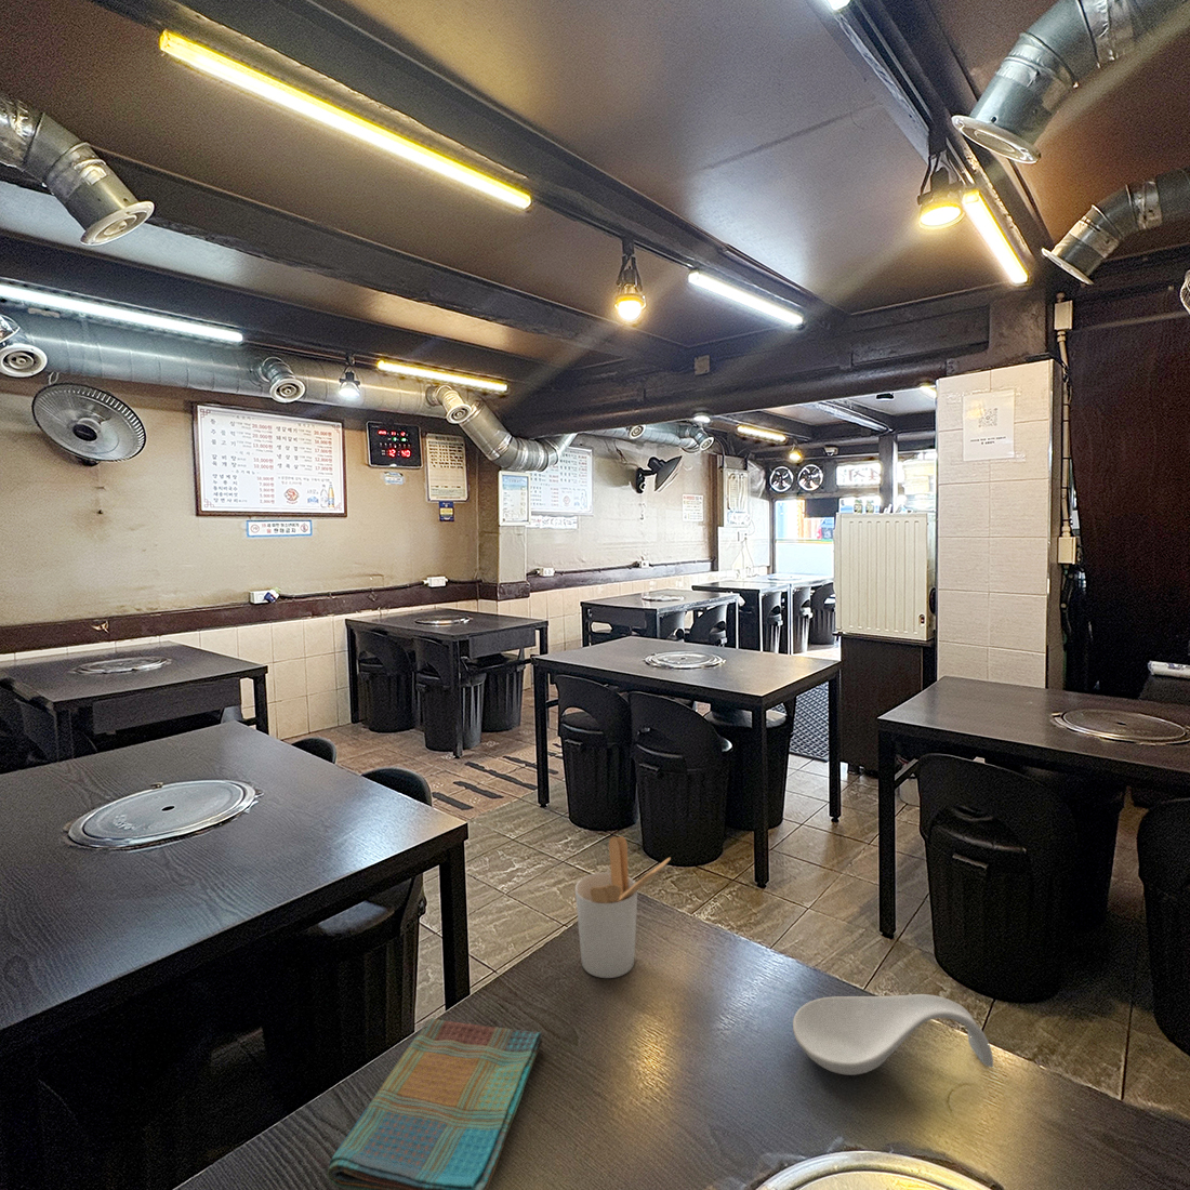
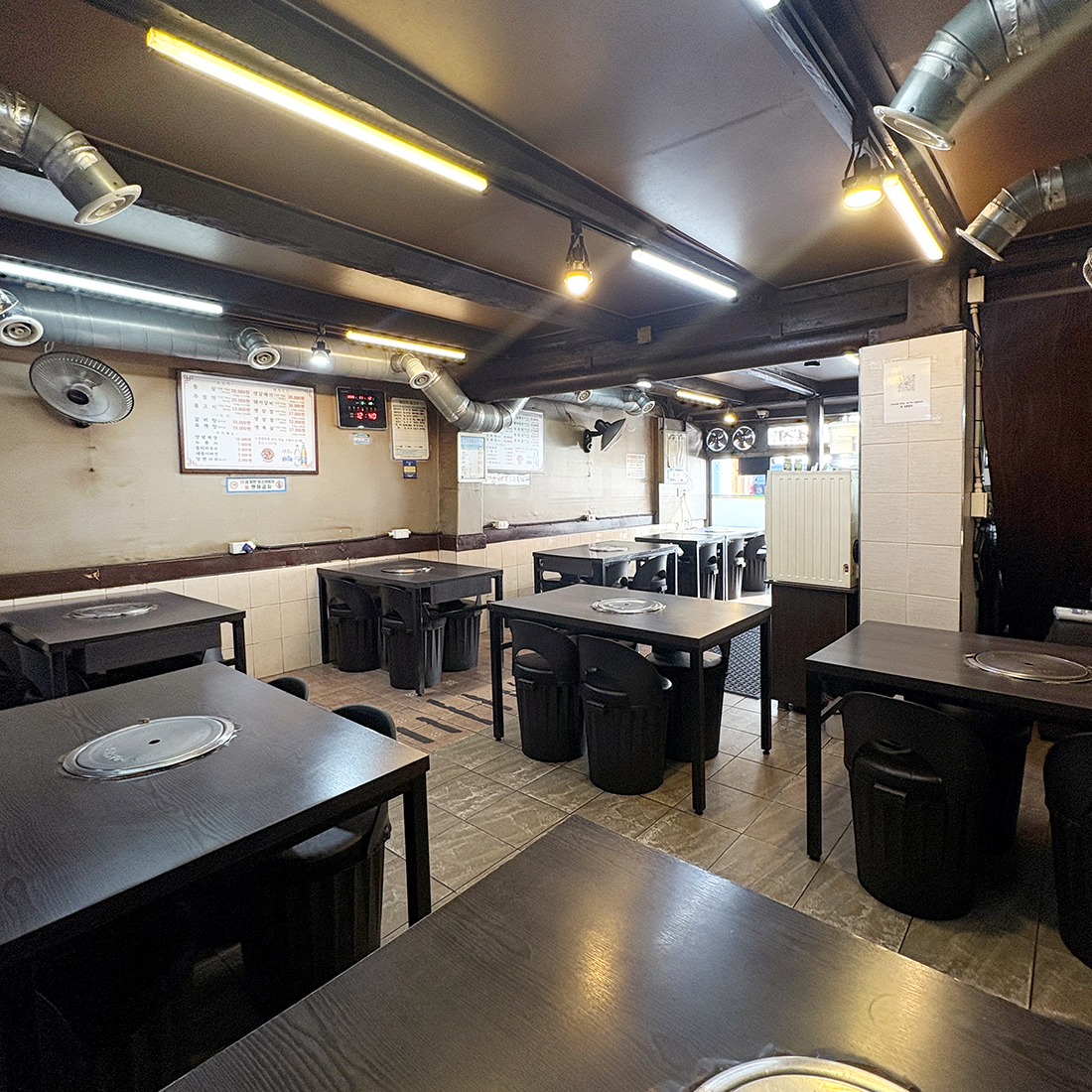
- spoon rest (888, 1029)
- utensil holder (622, 909)
- dish towel (447, 1097)
